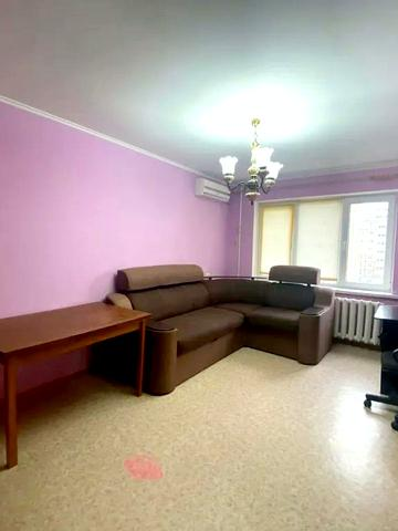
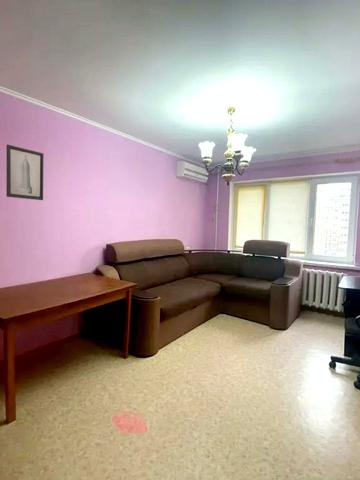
+ wall art (25, 174)
